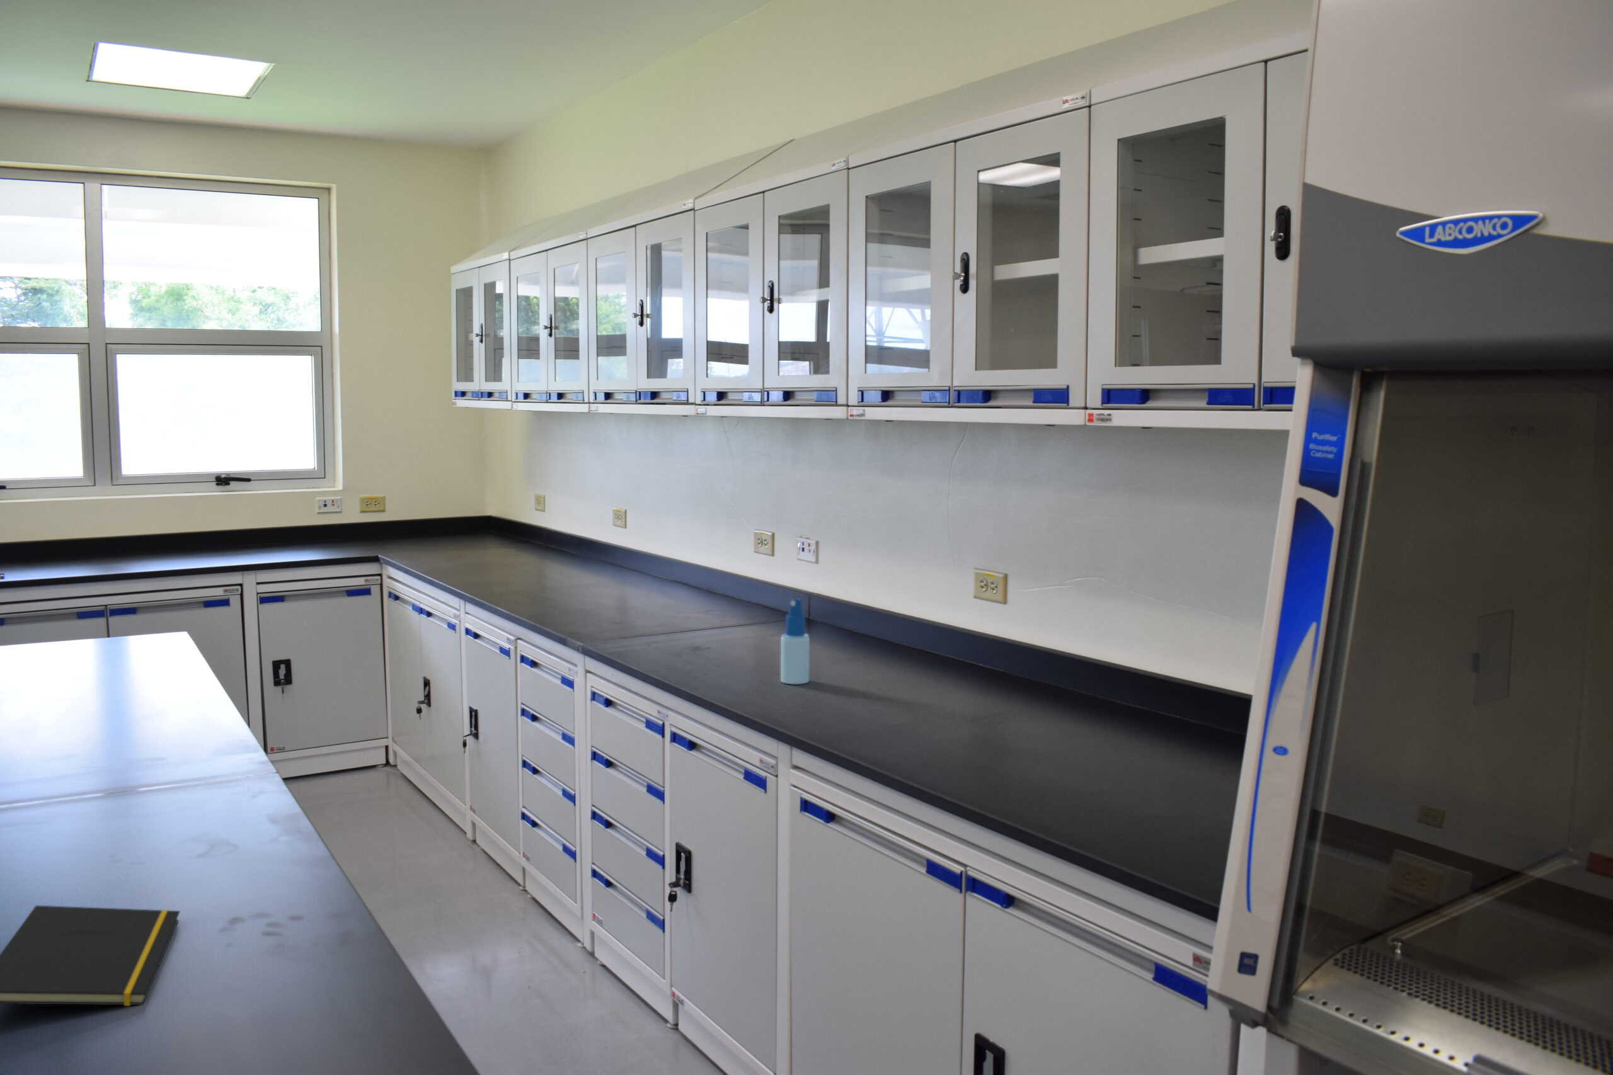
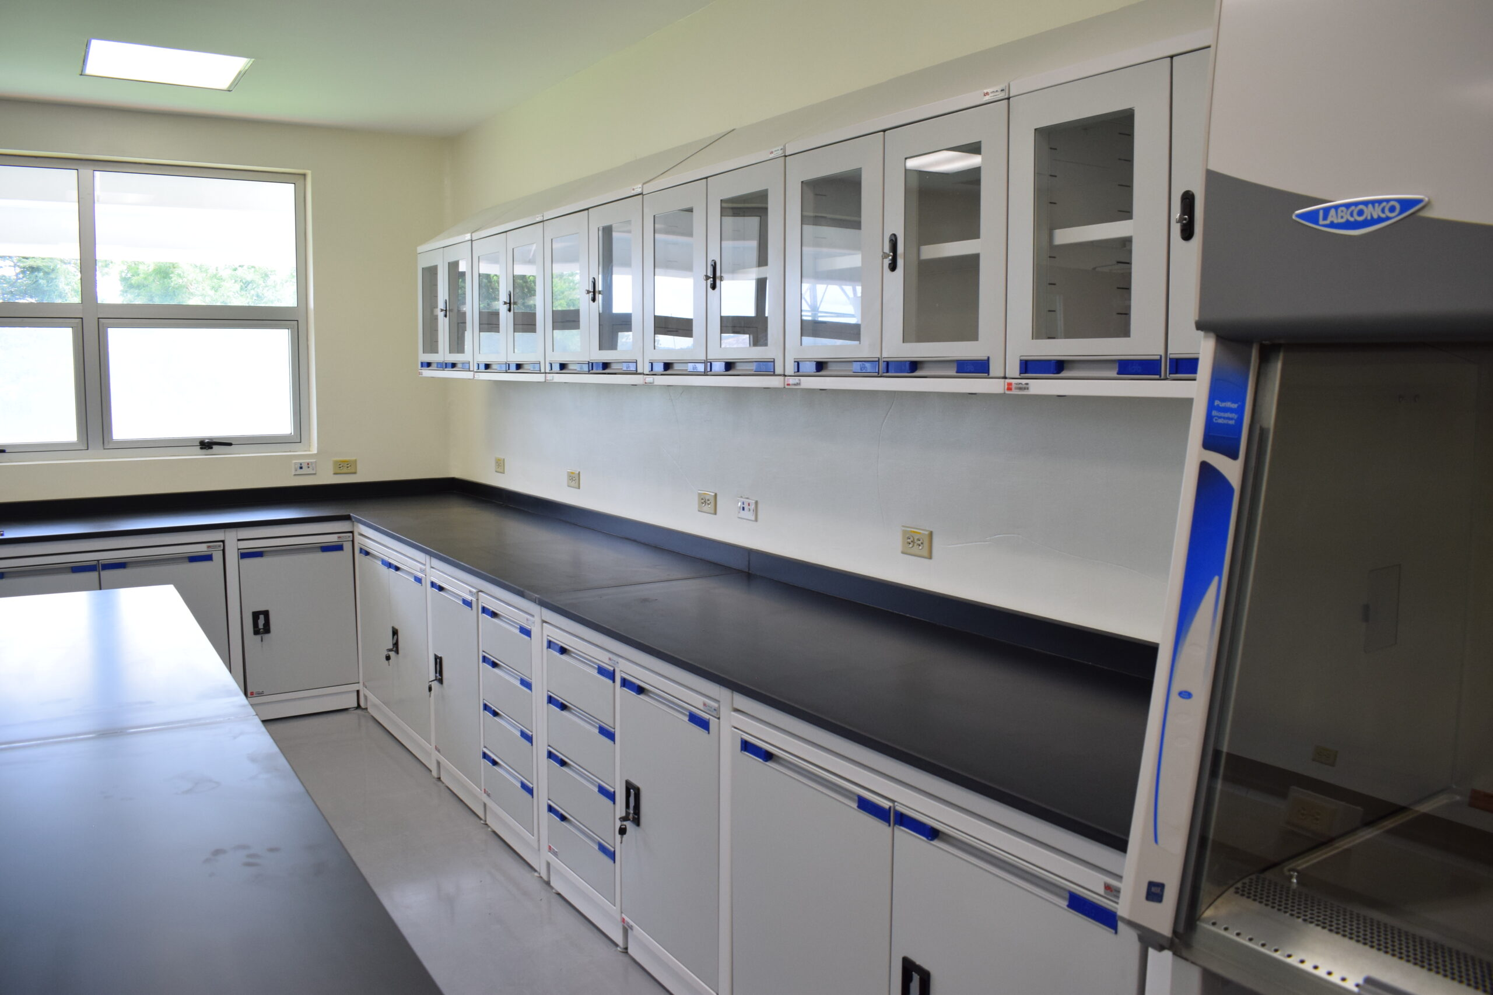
- spray bottle (796, 639)
- notepad (85, 953)
